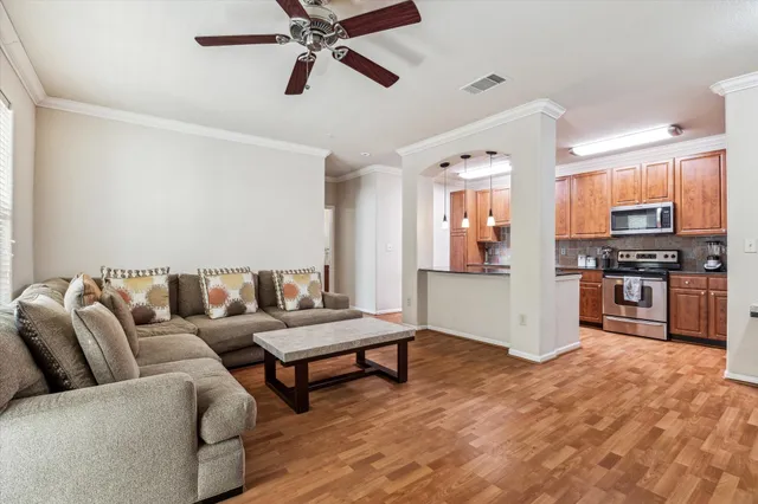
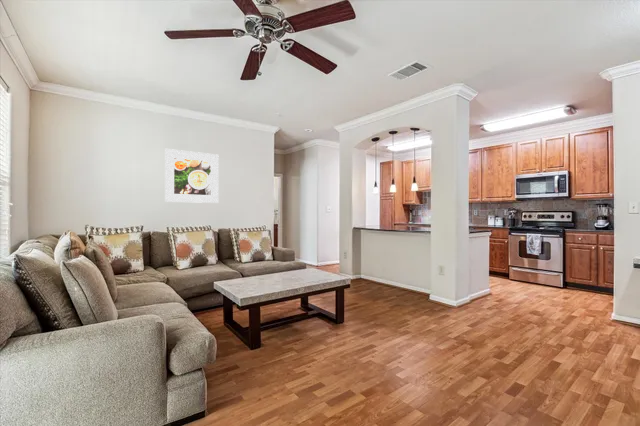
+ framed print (193, 177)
